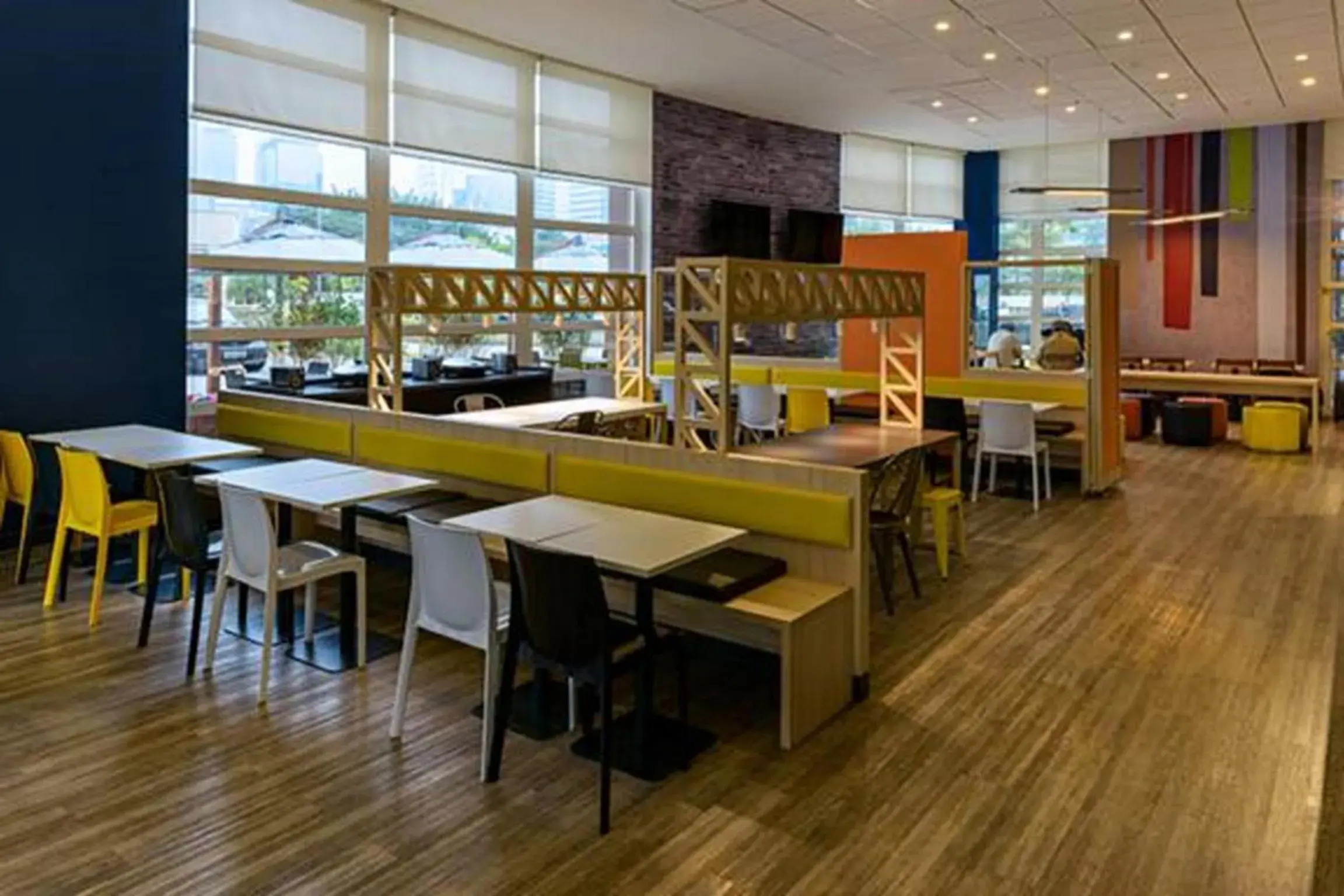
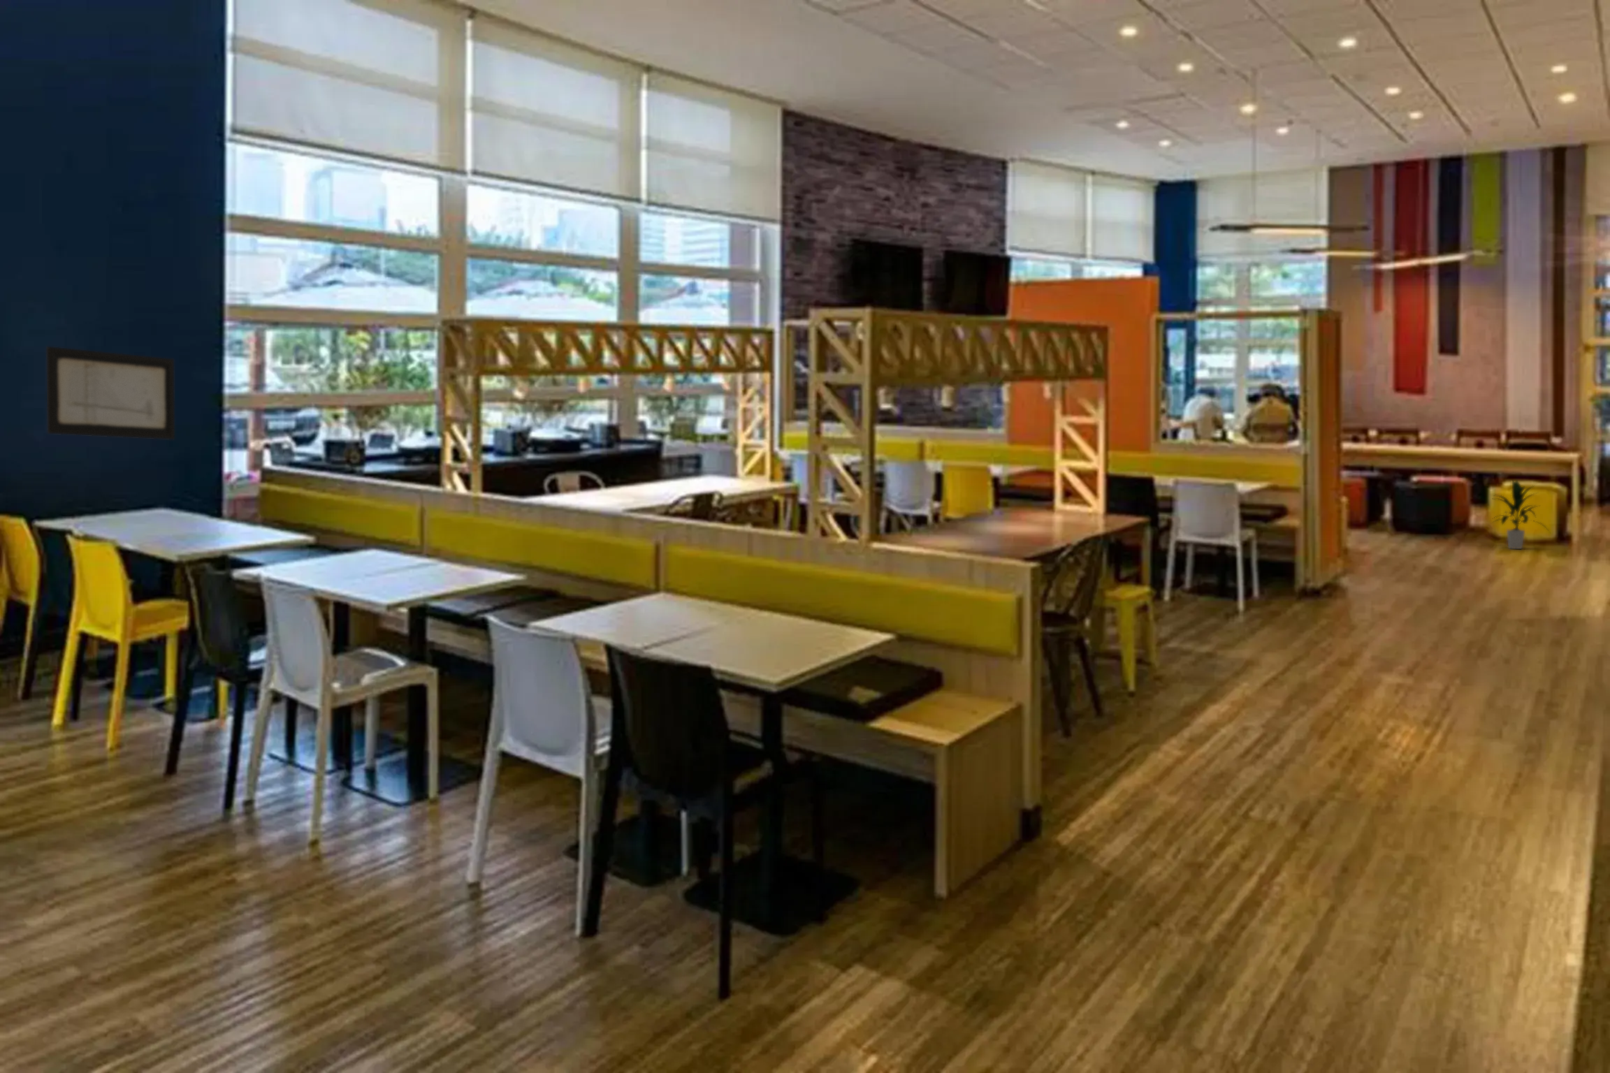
+ wall art (113, 395)
+ indoor plant (1518, 514)
